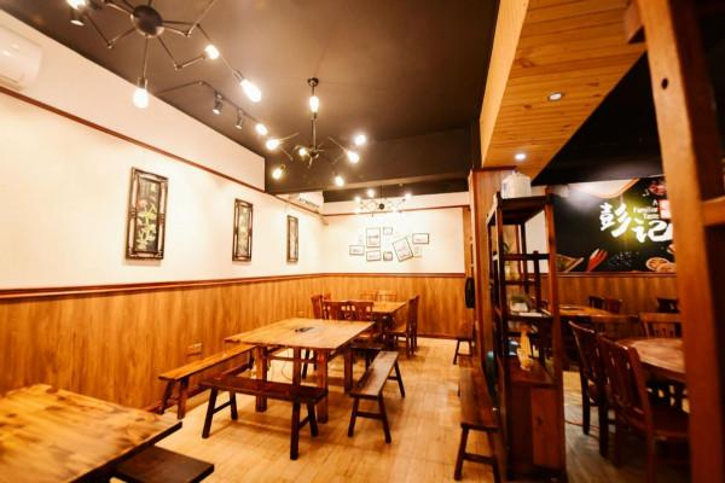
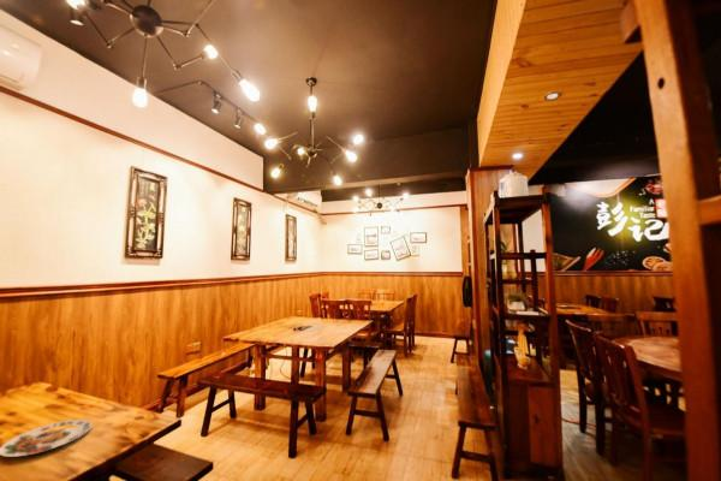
+ plate (48, 437)
